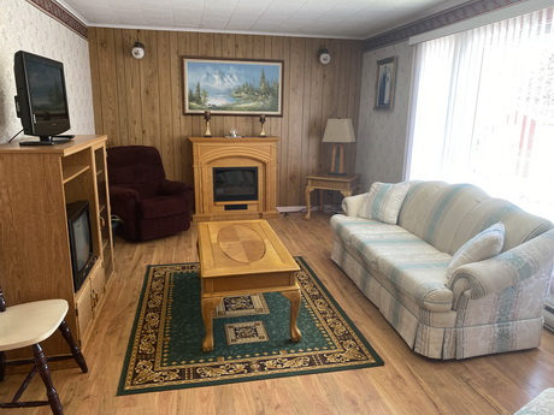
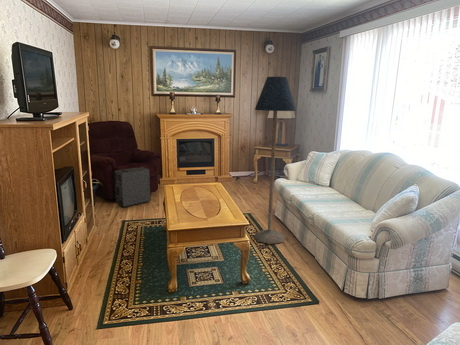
+ speaker (132, 186)
+ floor lamp (273, 161)
